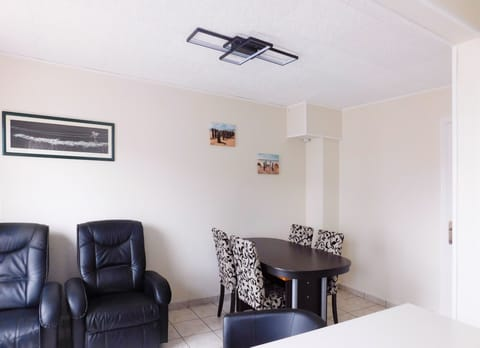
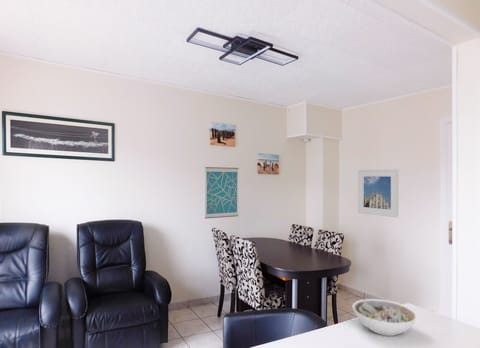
+ wall art (222, 192)
+ bowl (383, 316)
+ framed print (377, 192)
